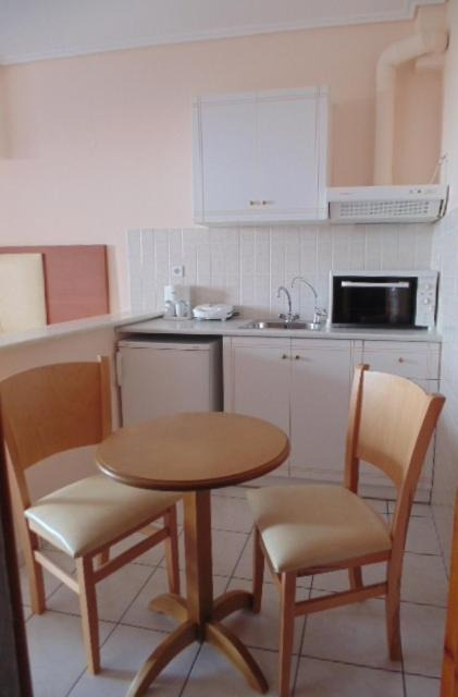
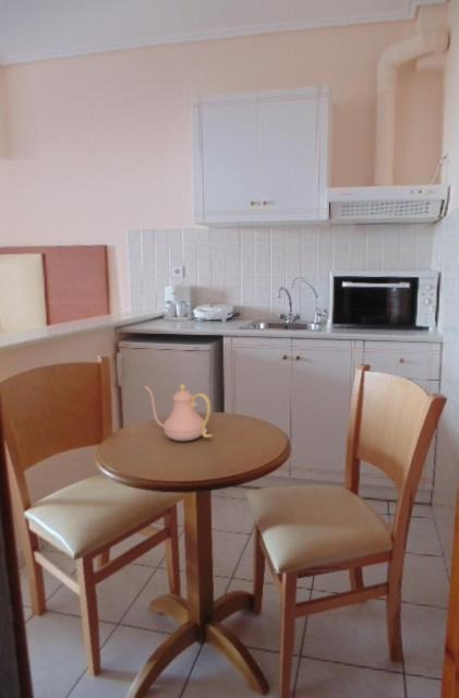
+ teapot (176, 409)
